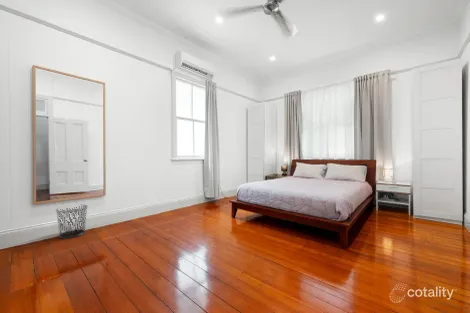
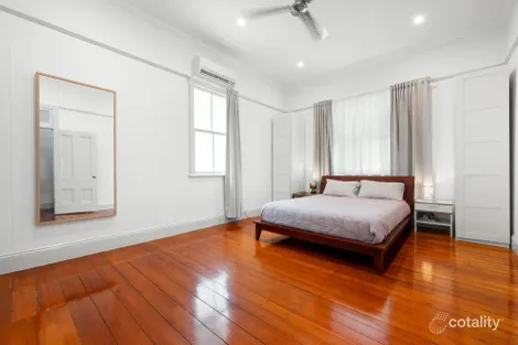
- waste bin (72, 221)
